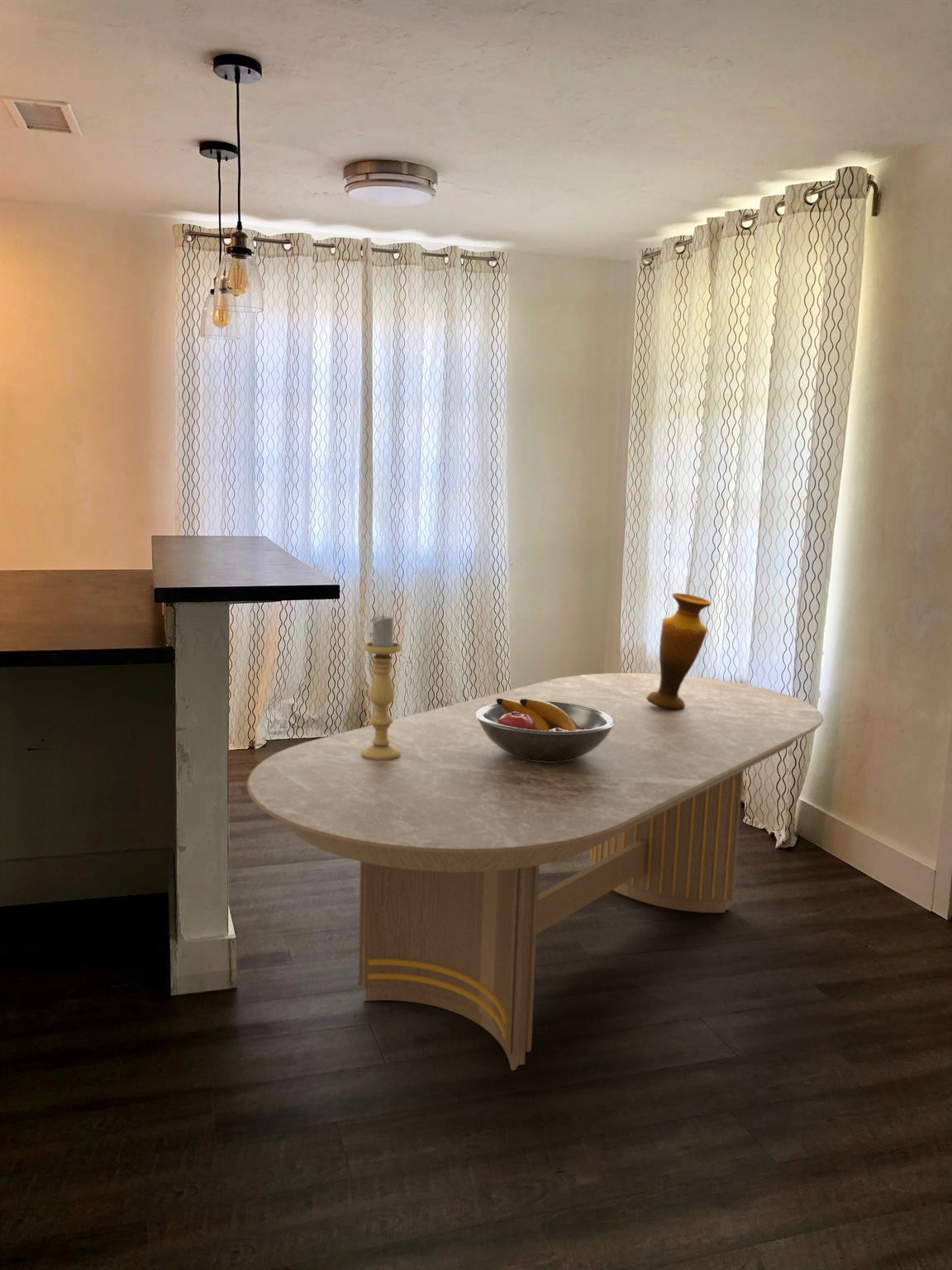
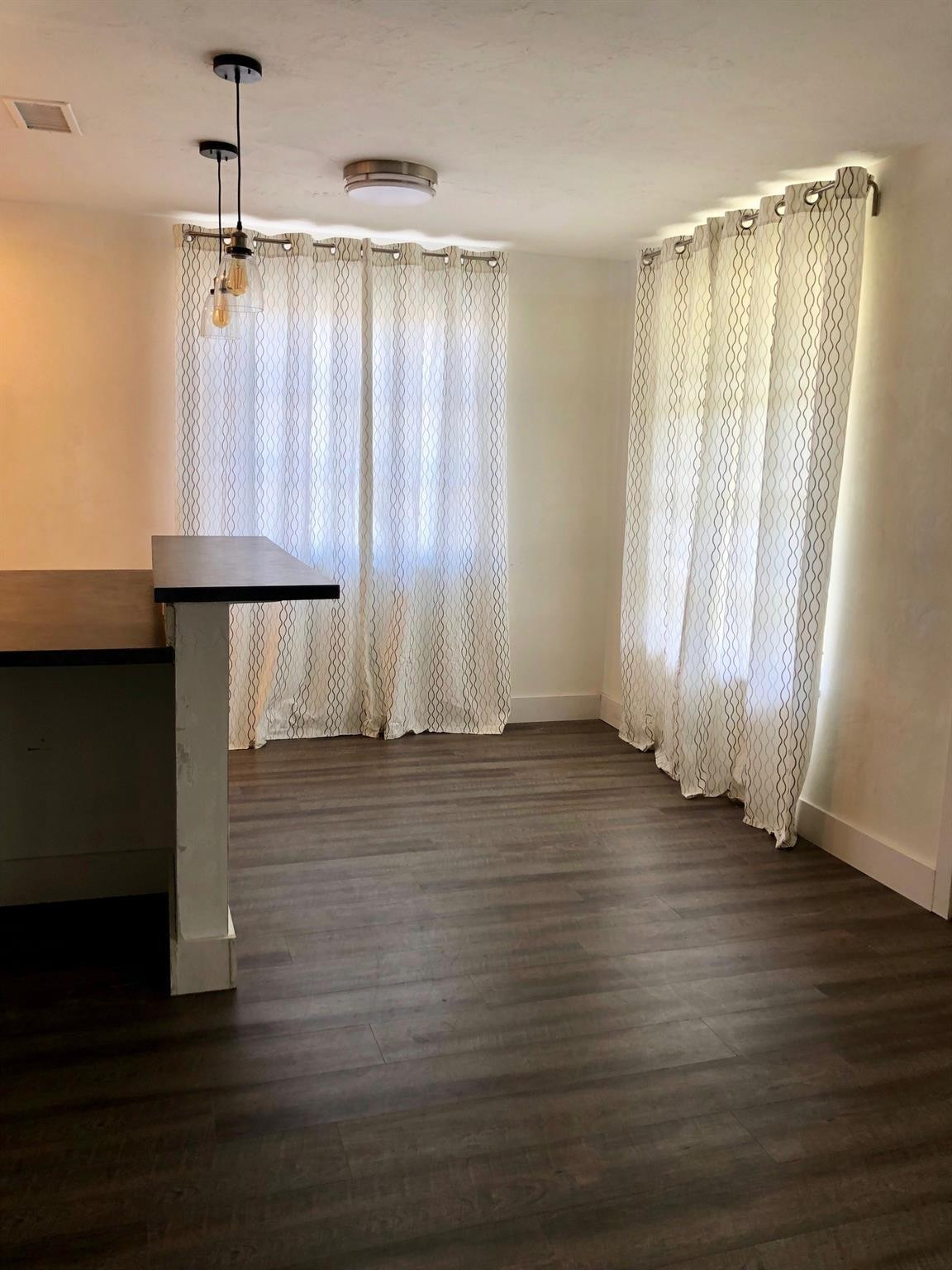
- fruit bowl (544, 728)
- vase (678, 651)
- candle holder (382, 684)
- dining table (570, 843)
